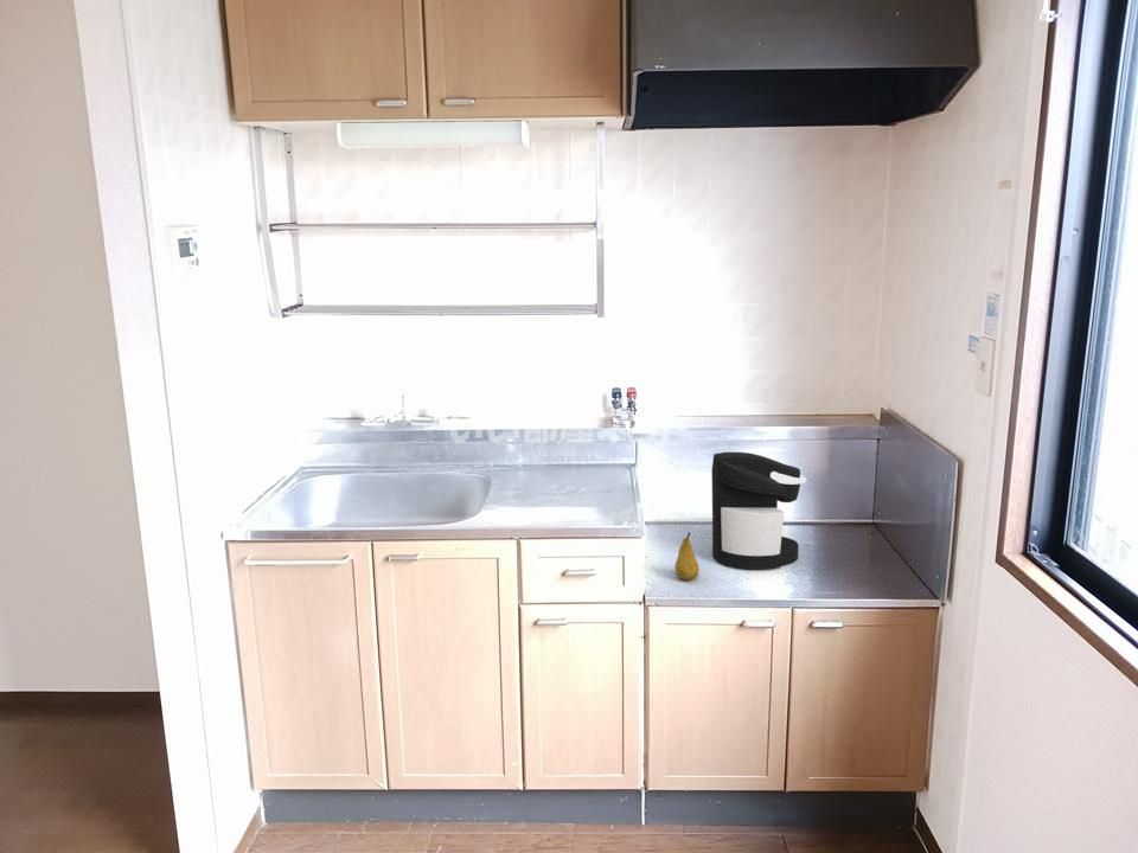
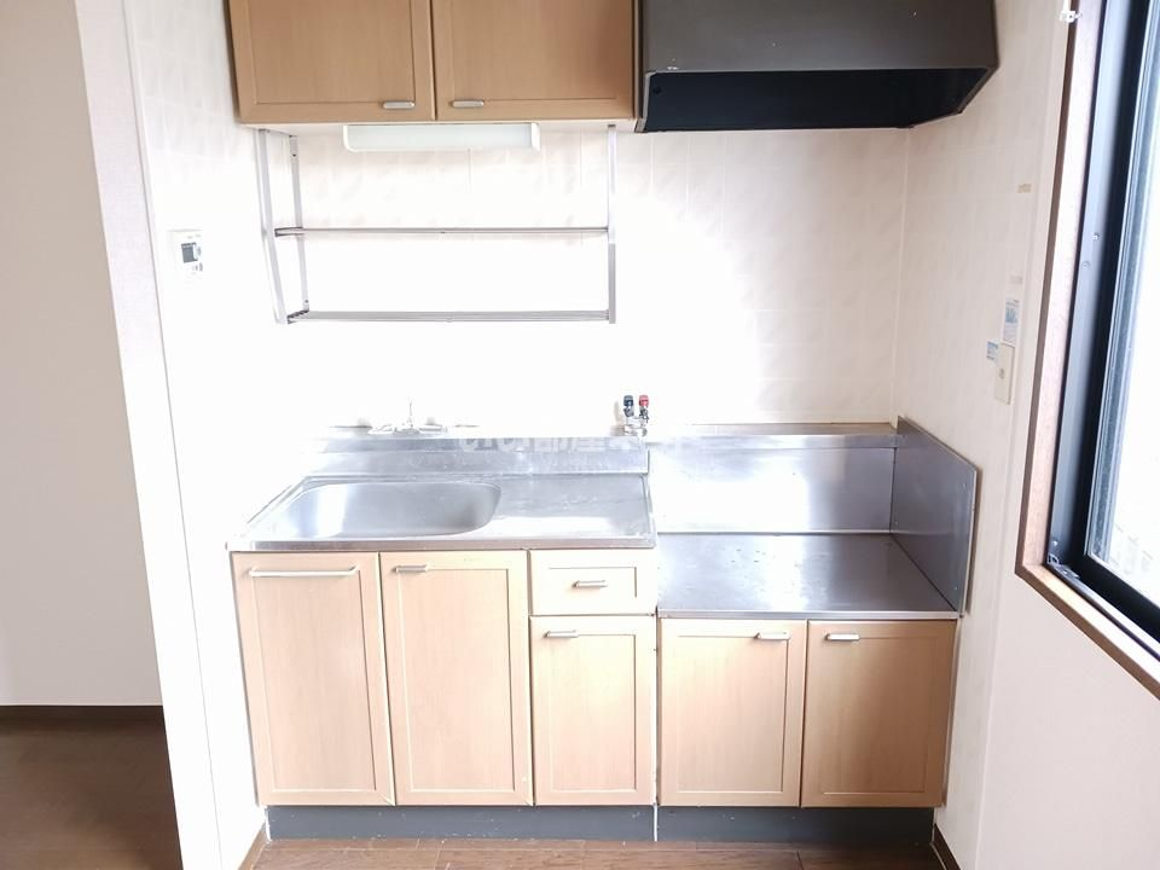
- coffee maker (757, 505)
- fruit (686, 554)
